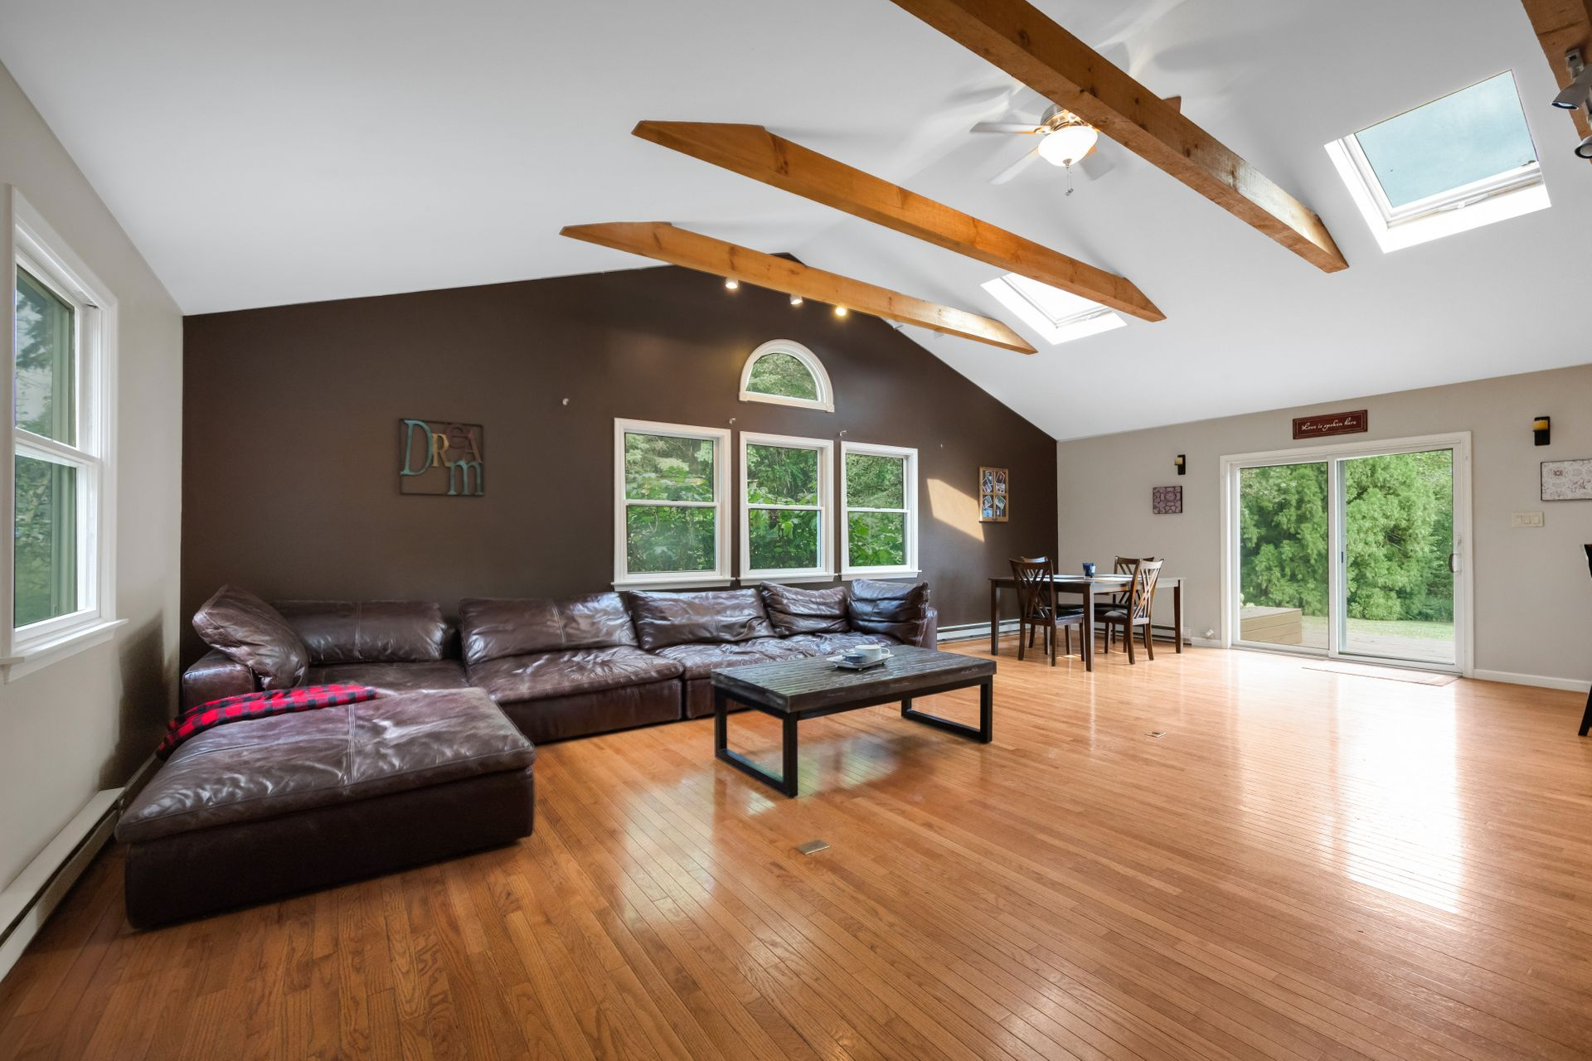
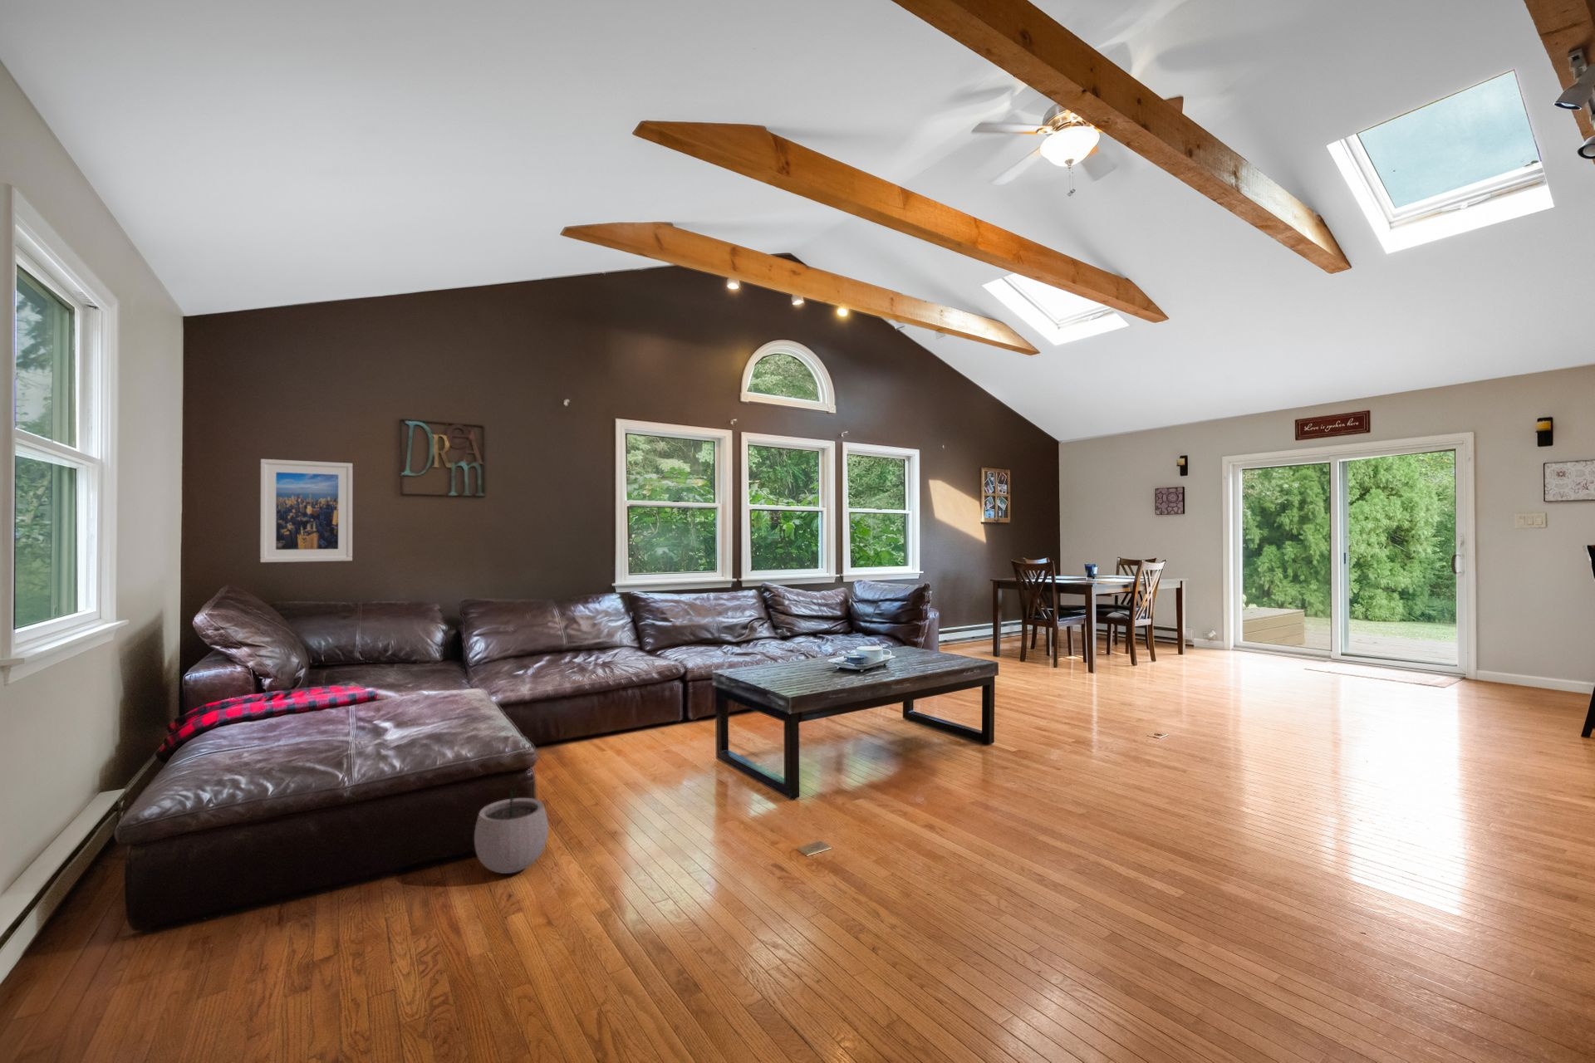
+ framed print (307, 510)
+ plant pot (511, 825)
